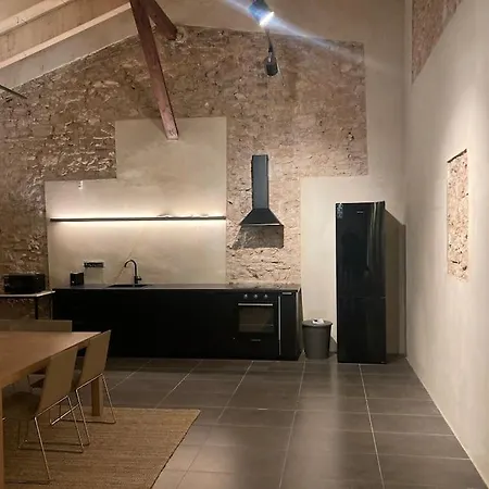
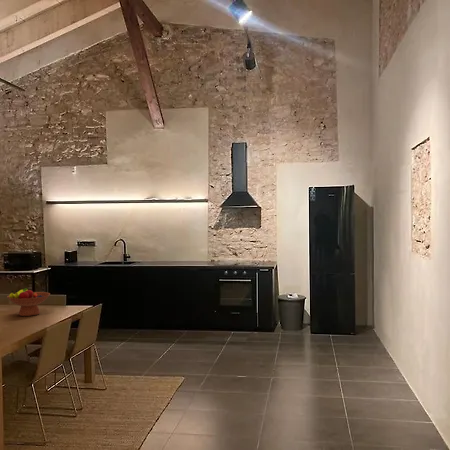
+ fruit bowl (29, 301)
